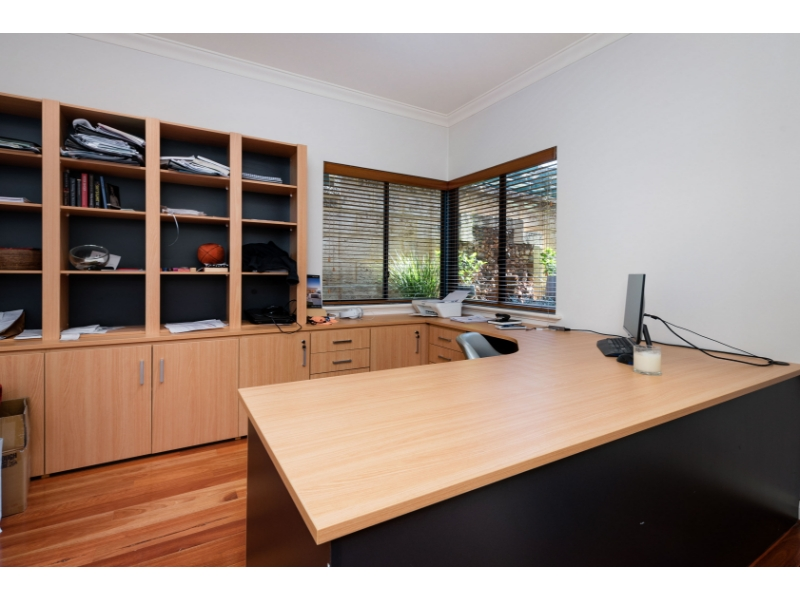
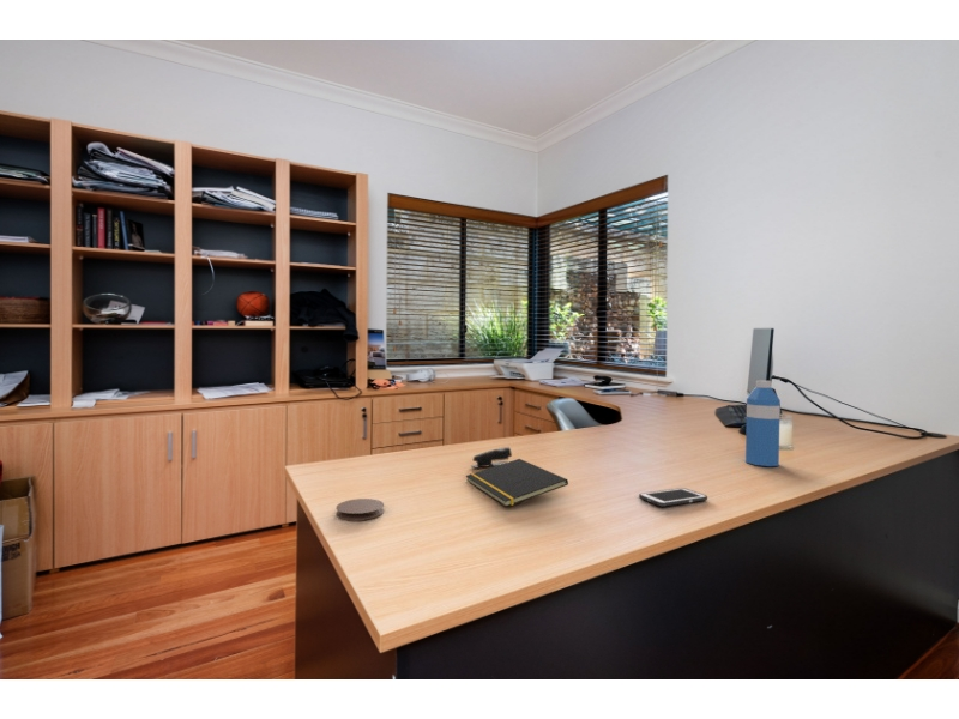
+ notepad (513, 479)
+ water bottle (762, 422)
+ coaster (360, 508)
+ stapler (491, 457)
+ cell phone (672, 496)
